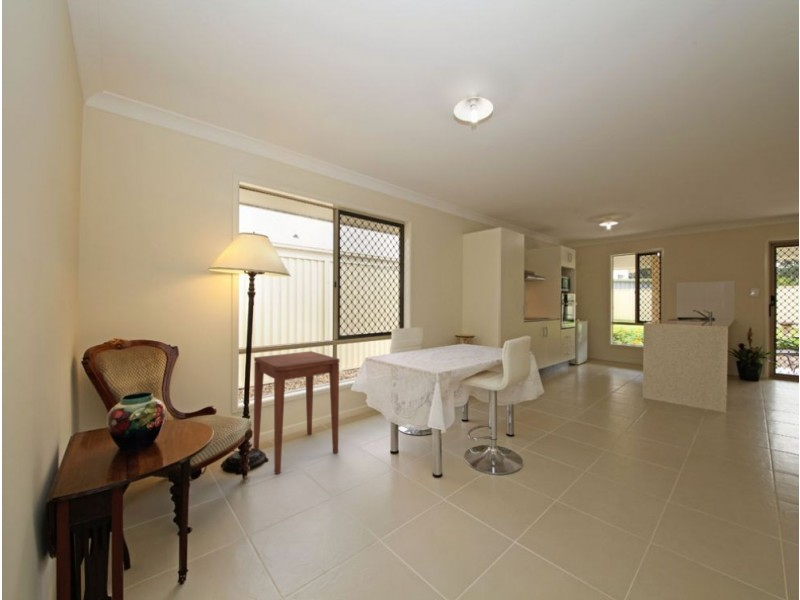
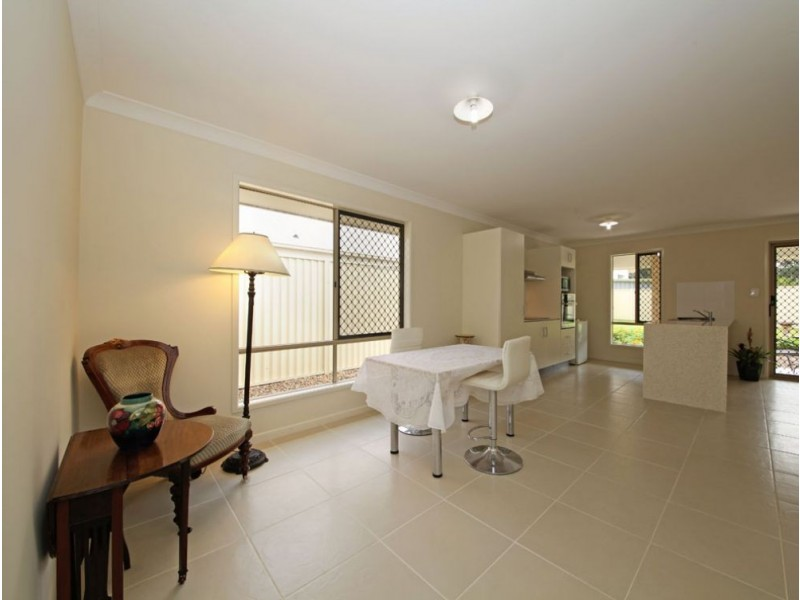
- side table (306, 404)
